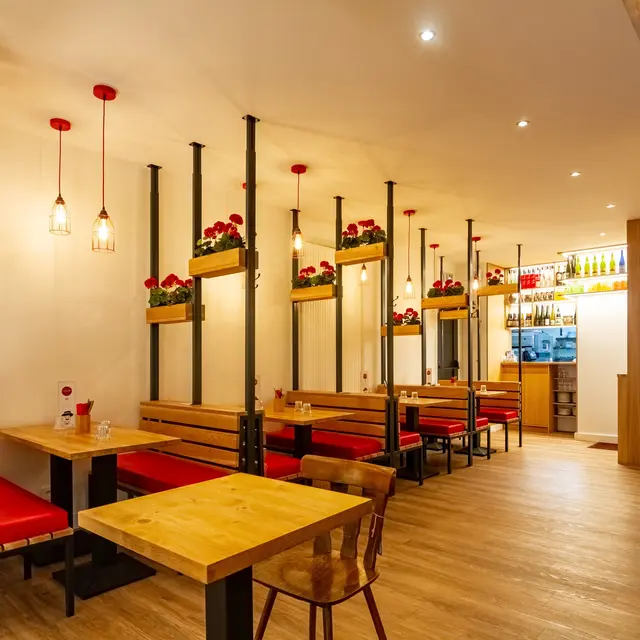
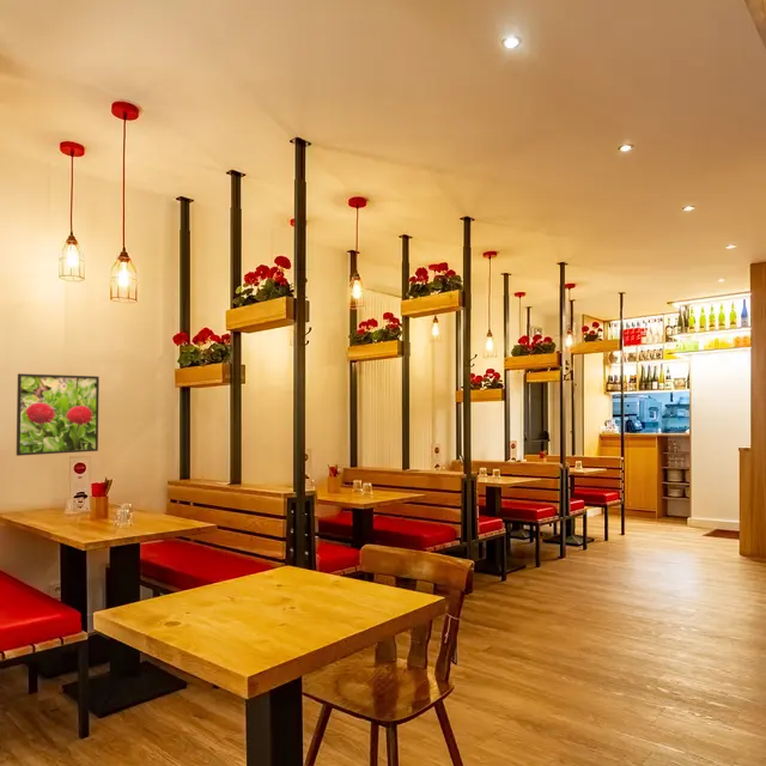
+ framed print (59, 413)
